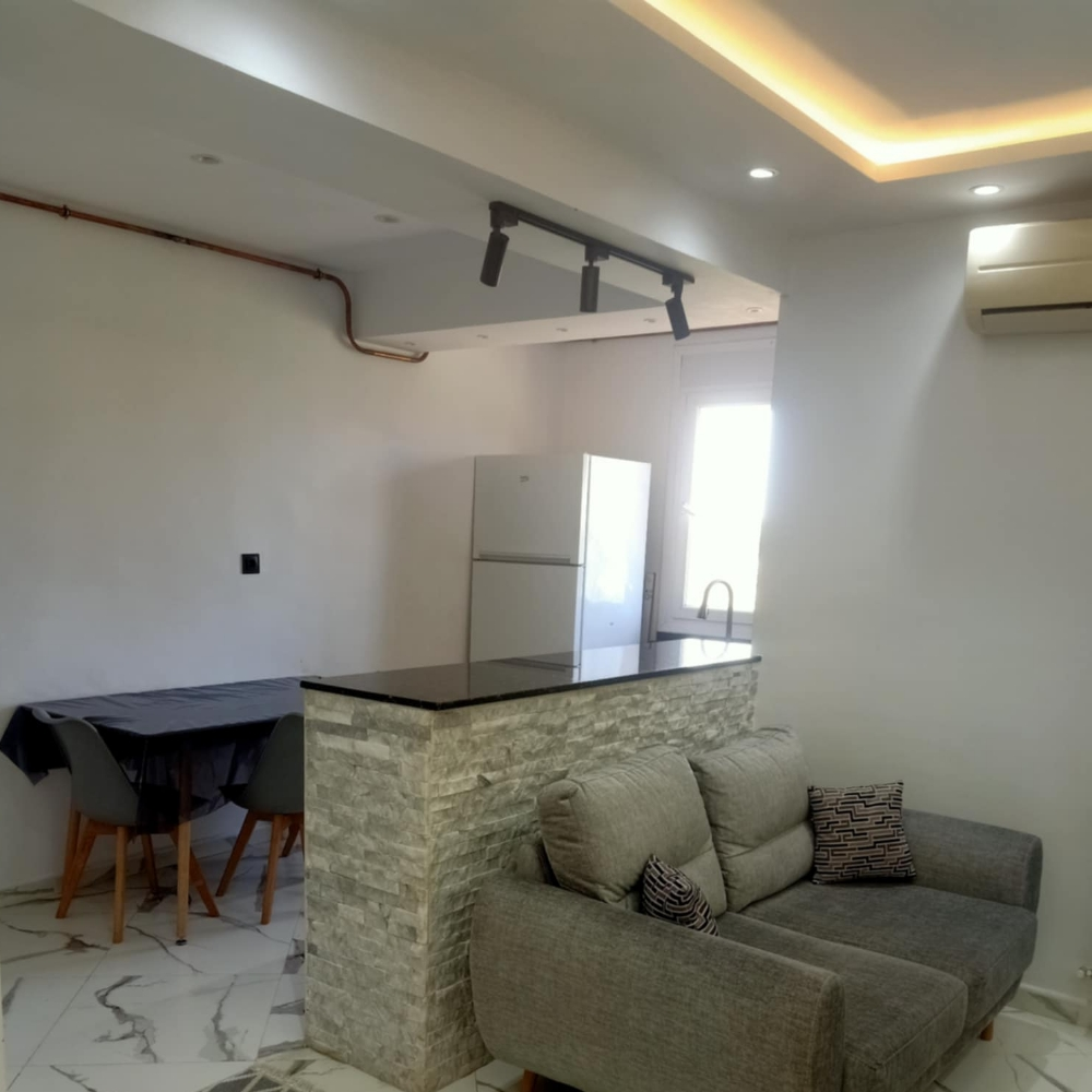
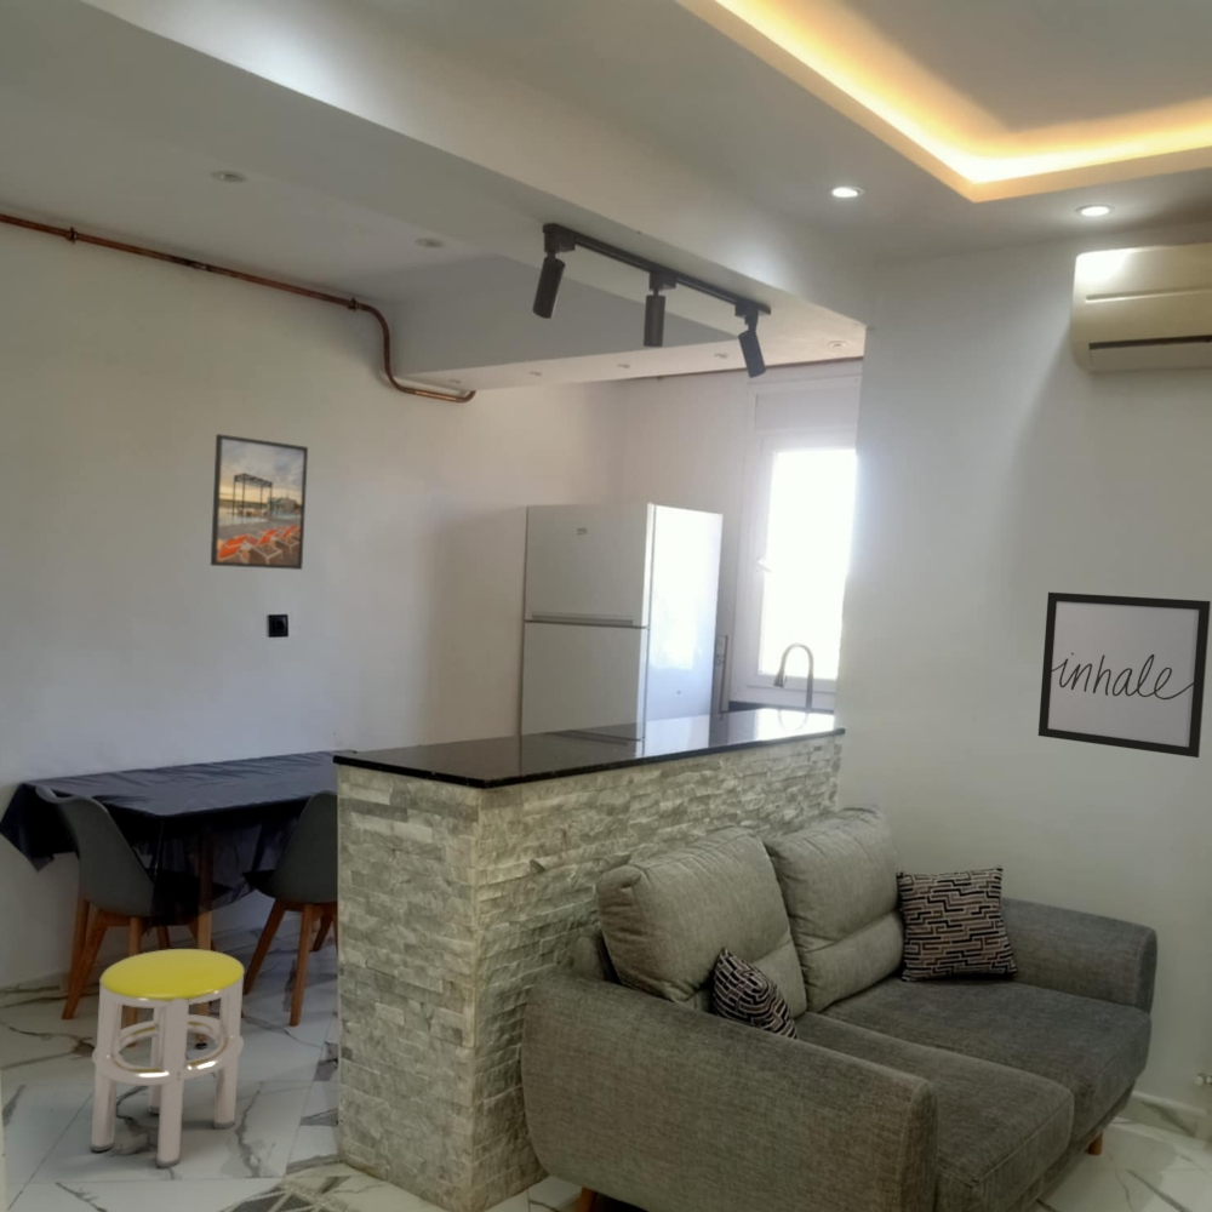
+ wall art (1120, 671)
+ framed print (261, 504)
+ stool (168, 1048)
